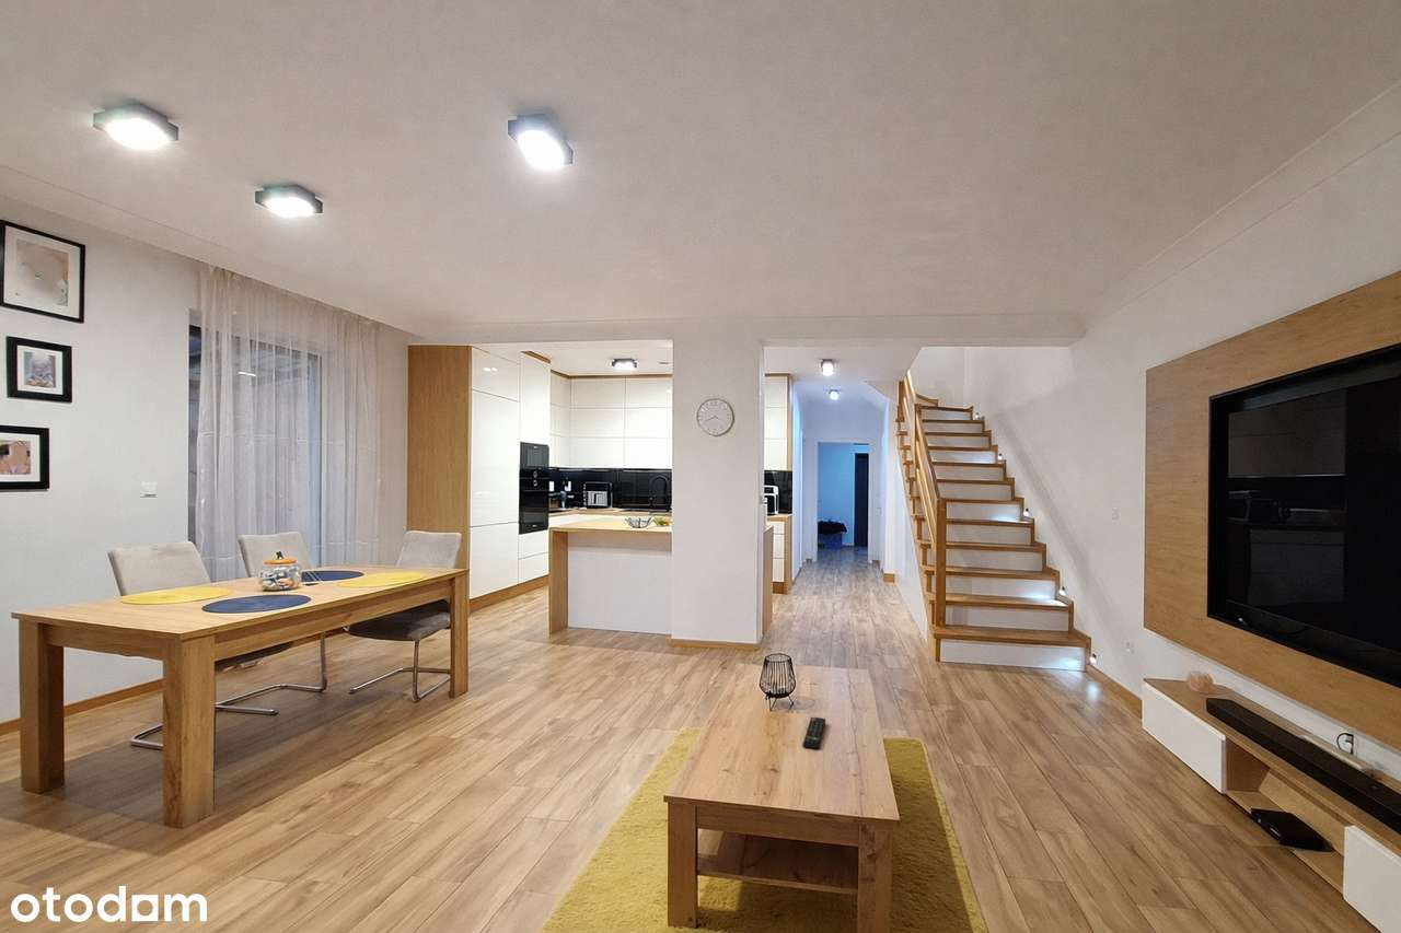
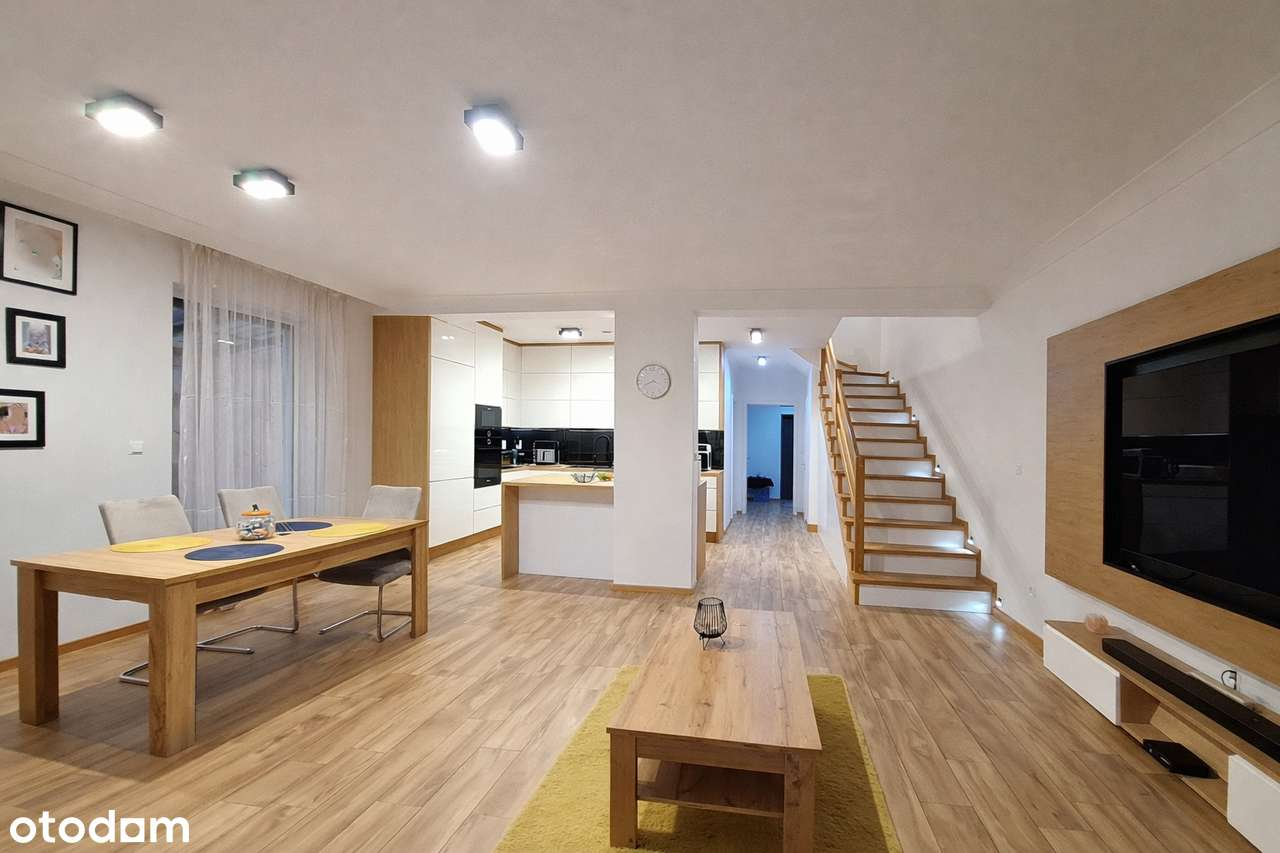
- remote control (814, 733)
